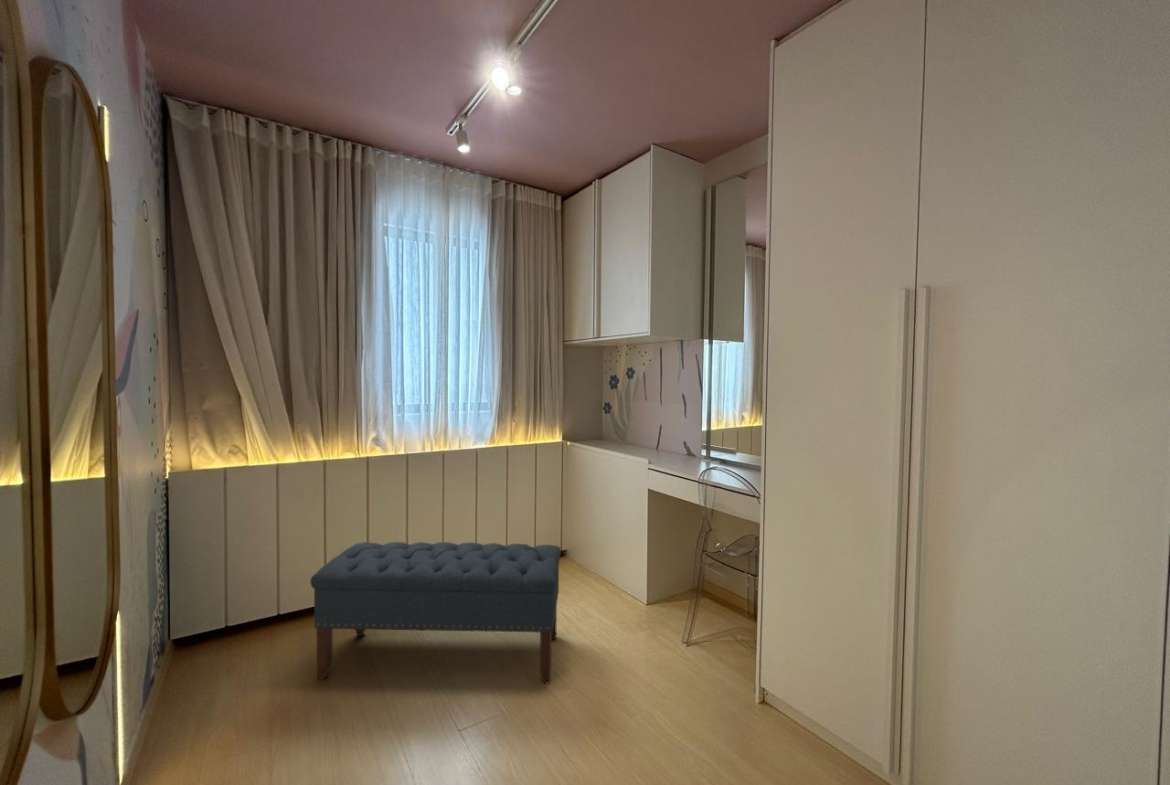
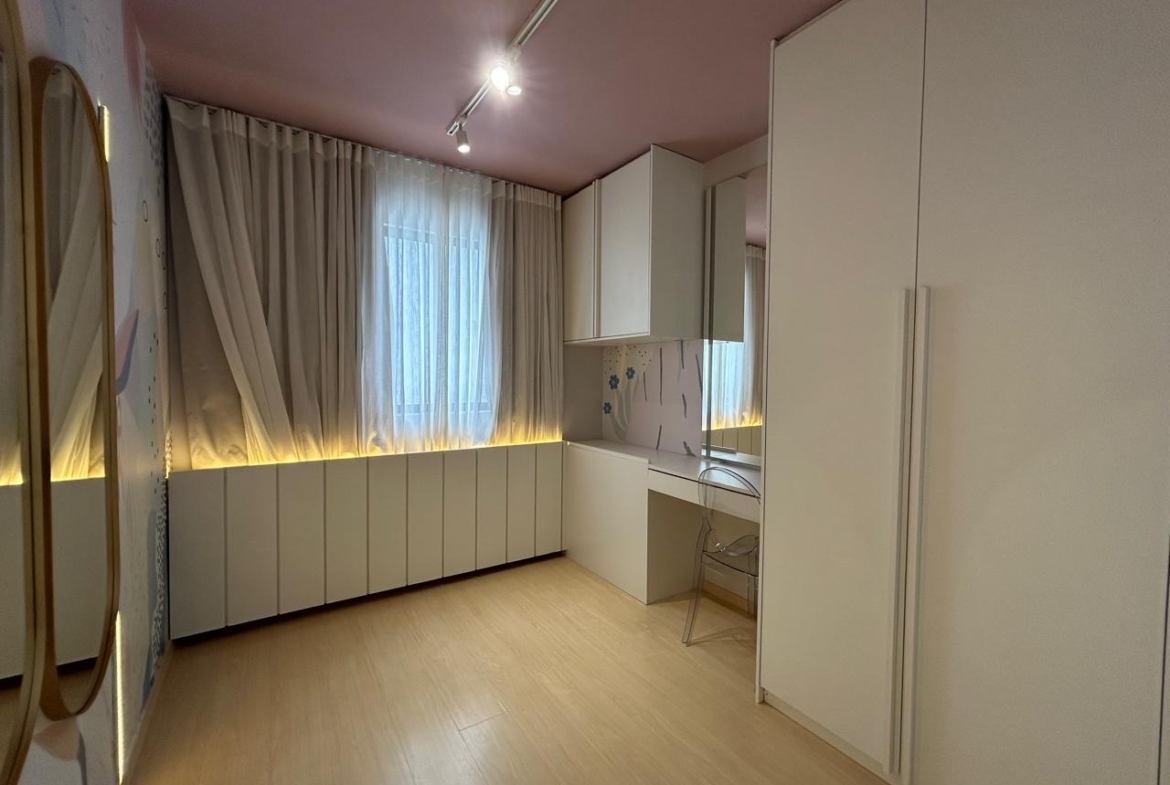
- bench (446, 604)
